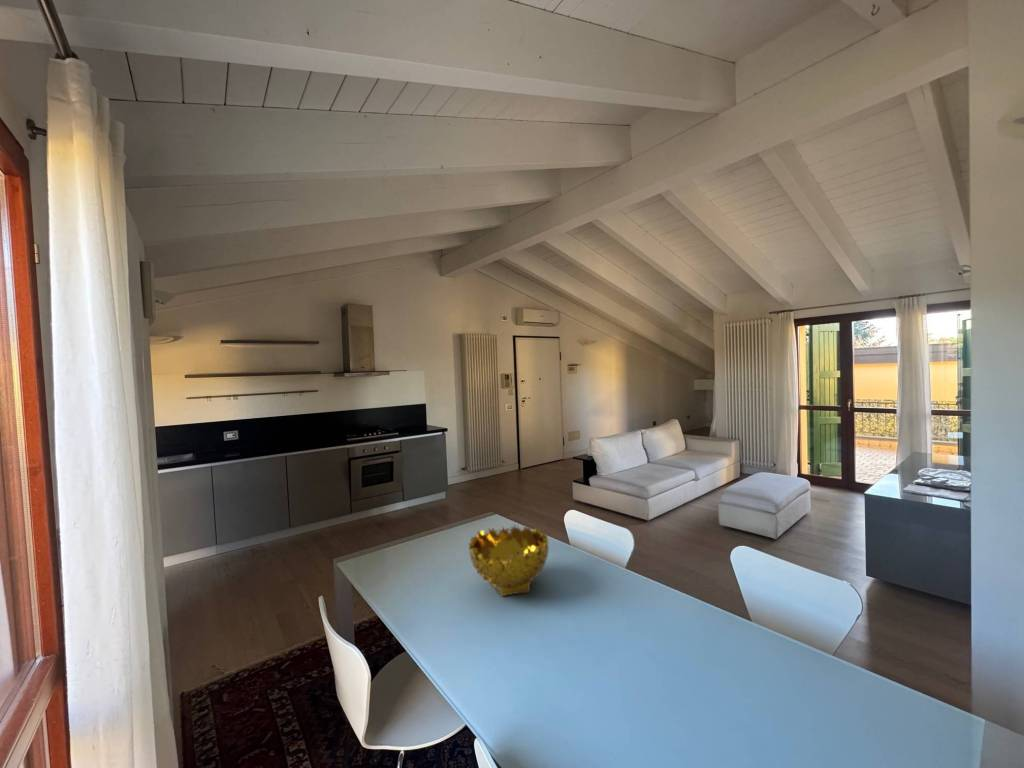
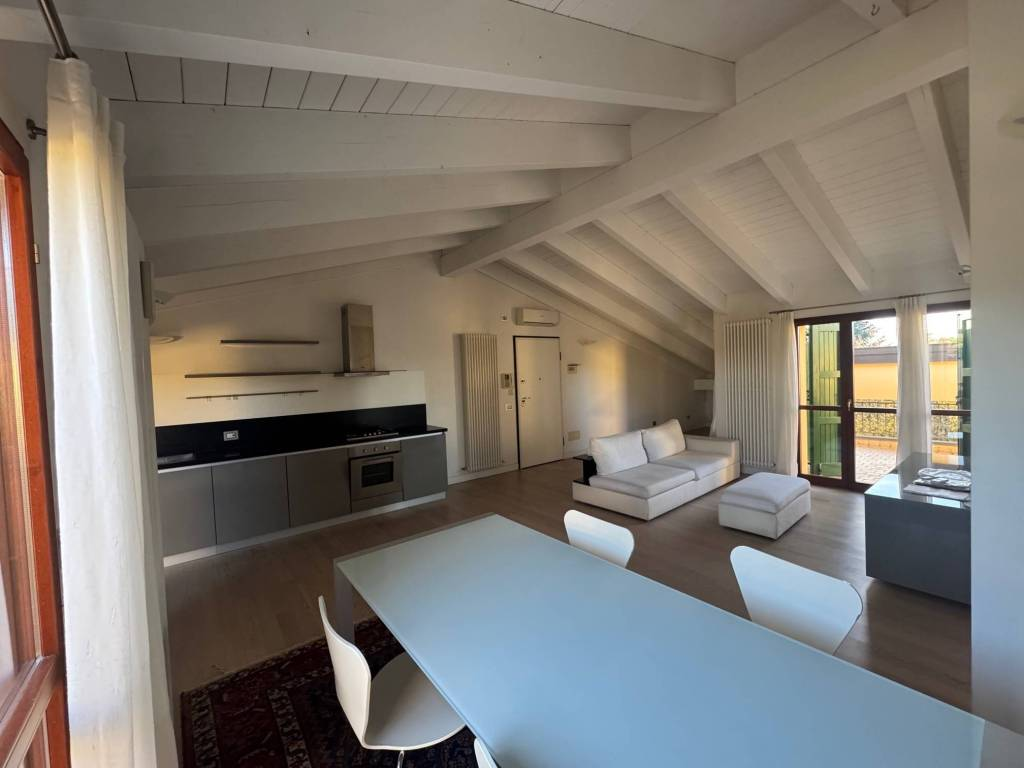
- decorative bowl (509, 560)
